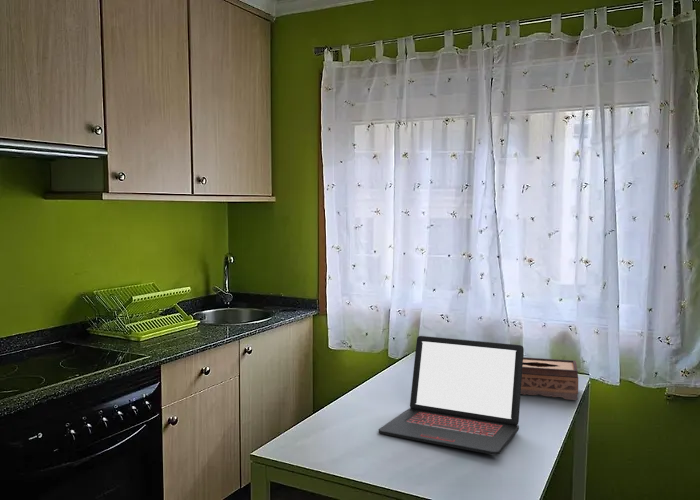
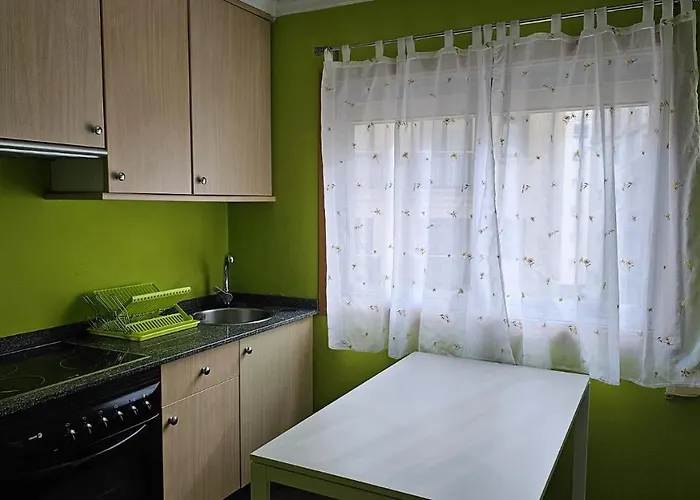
- laptop (452, 389)
- tissue box (539, 376)
